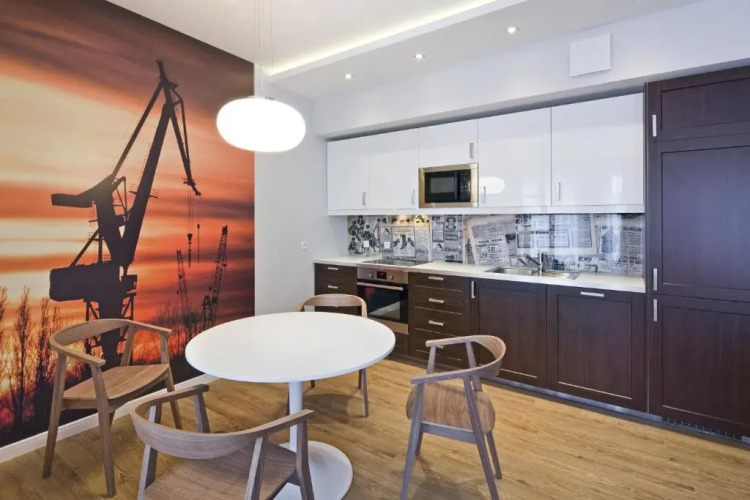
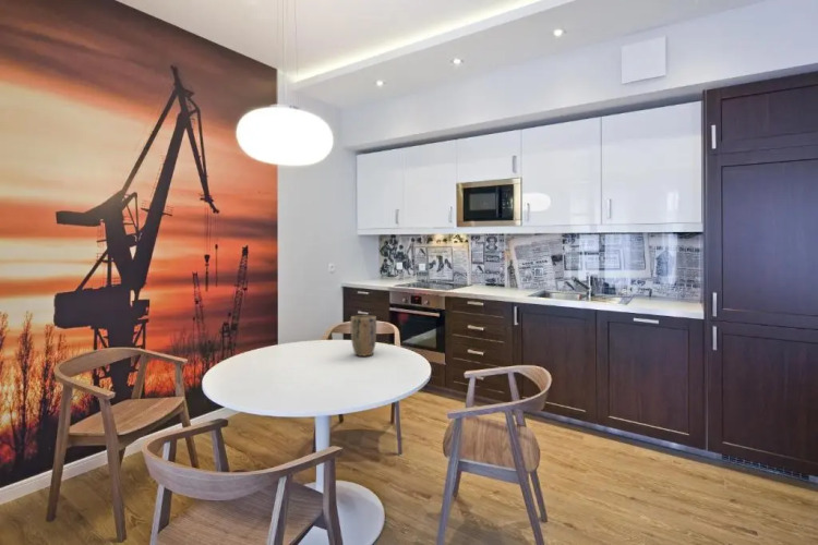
+ plant pot (363, 335)
